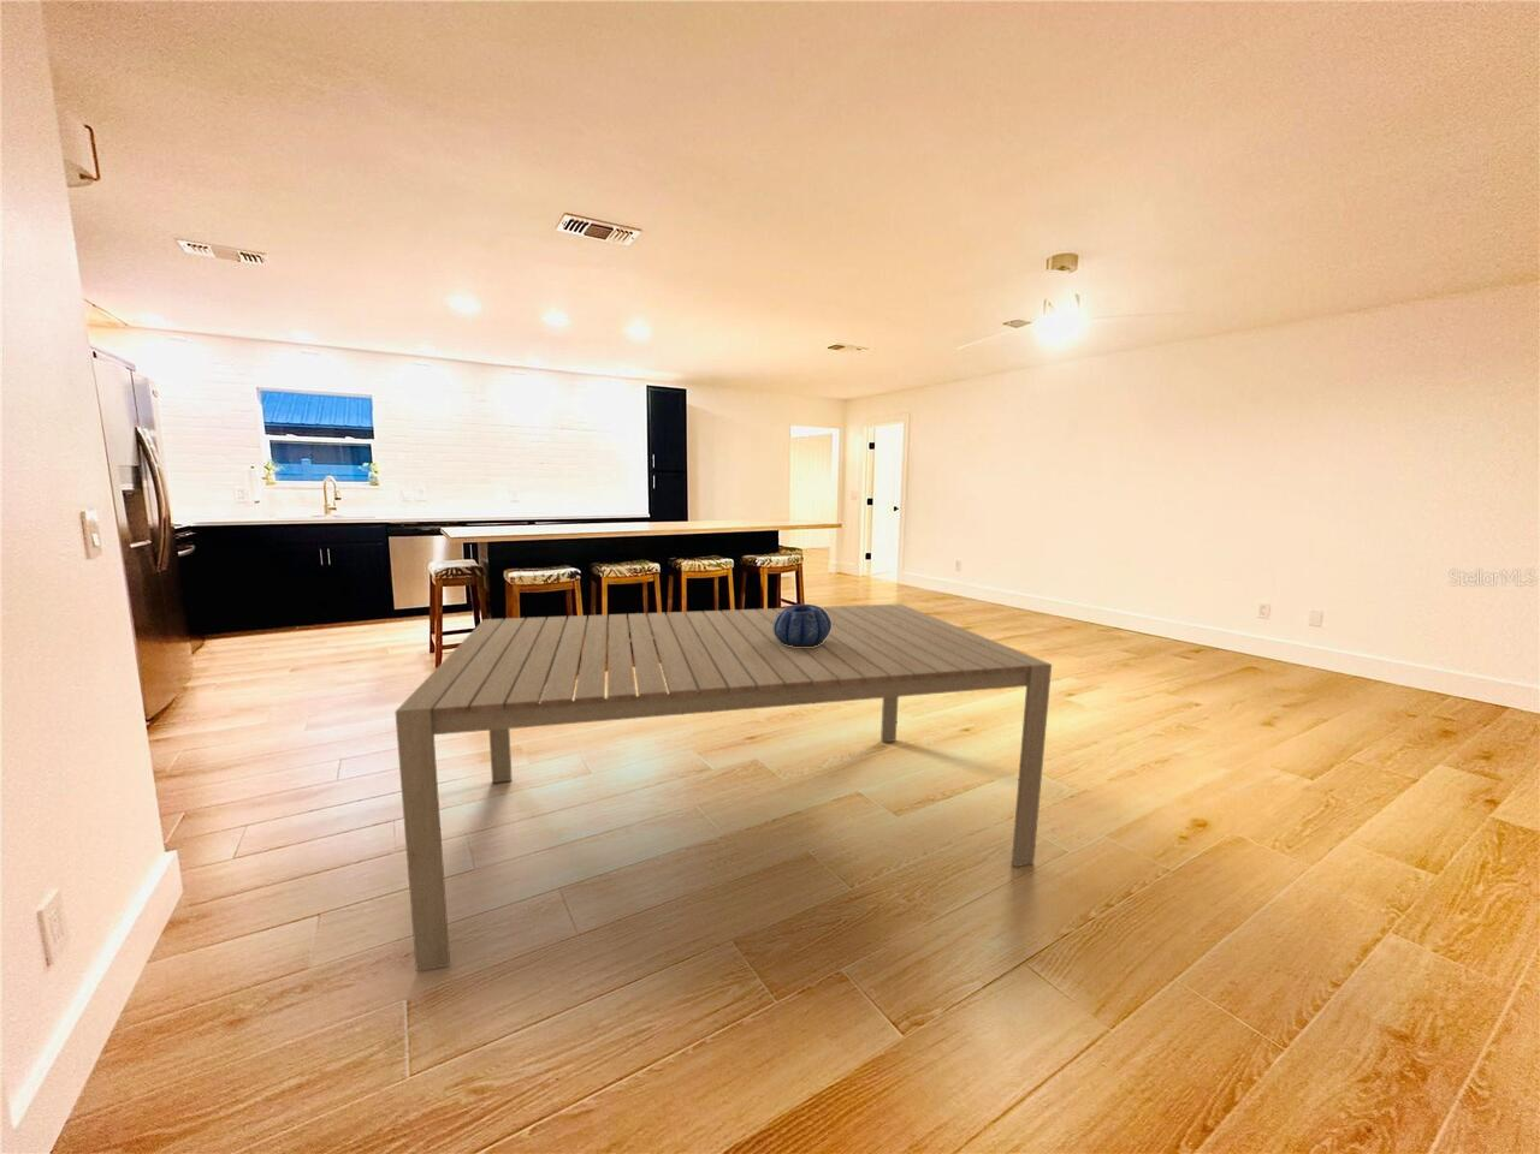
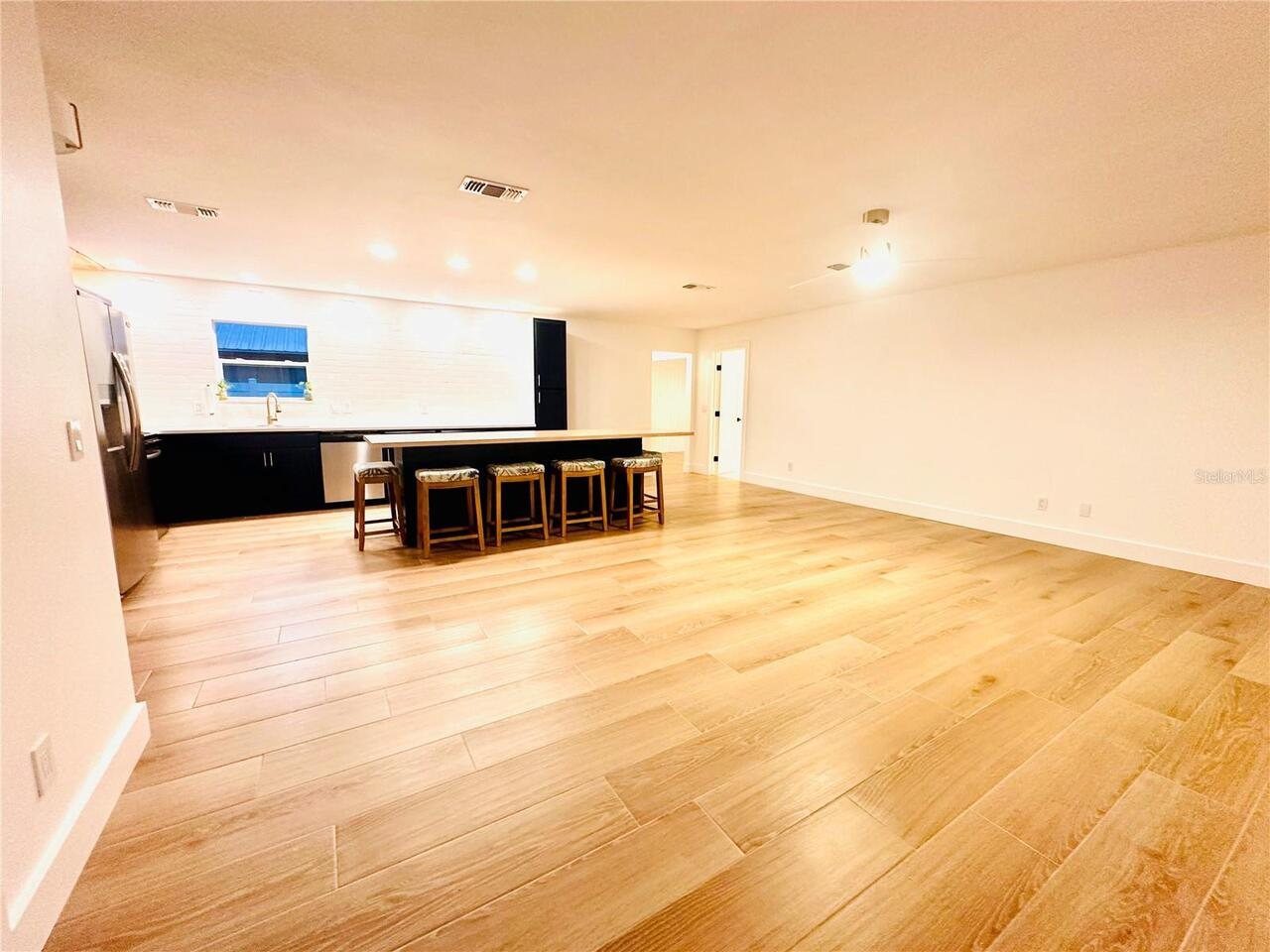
- dining table (734, 709)
- decorative bowl (802, 624)
